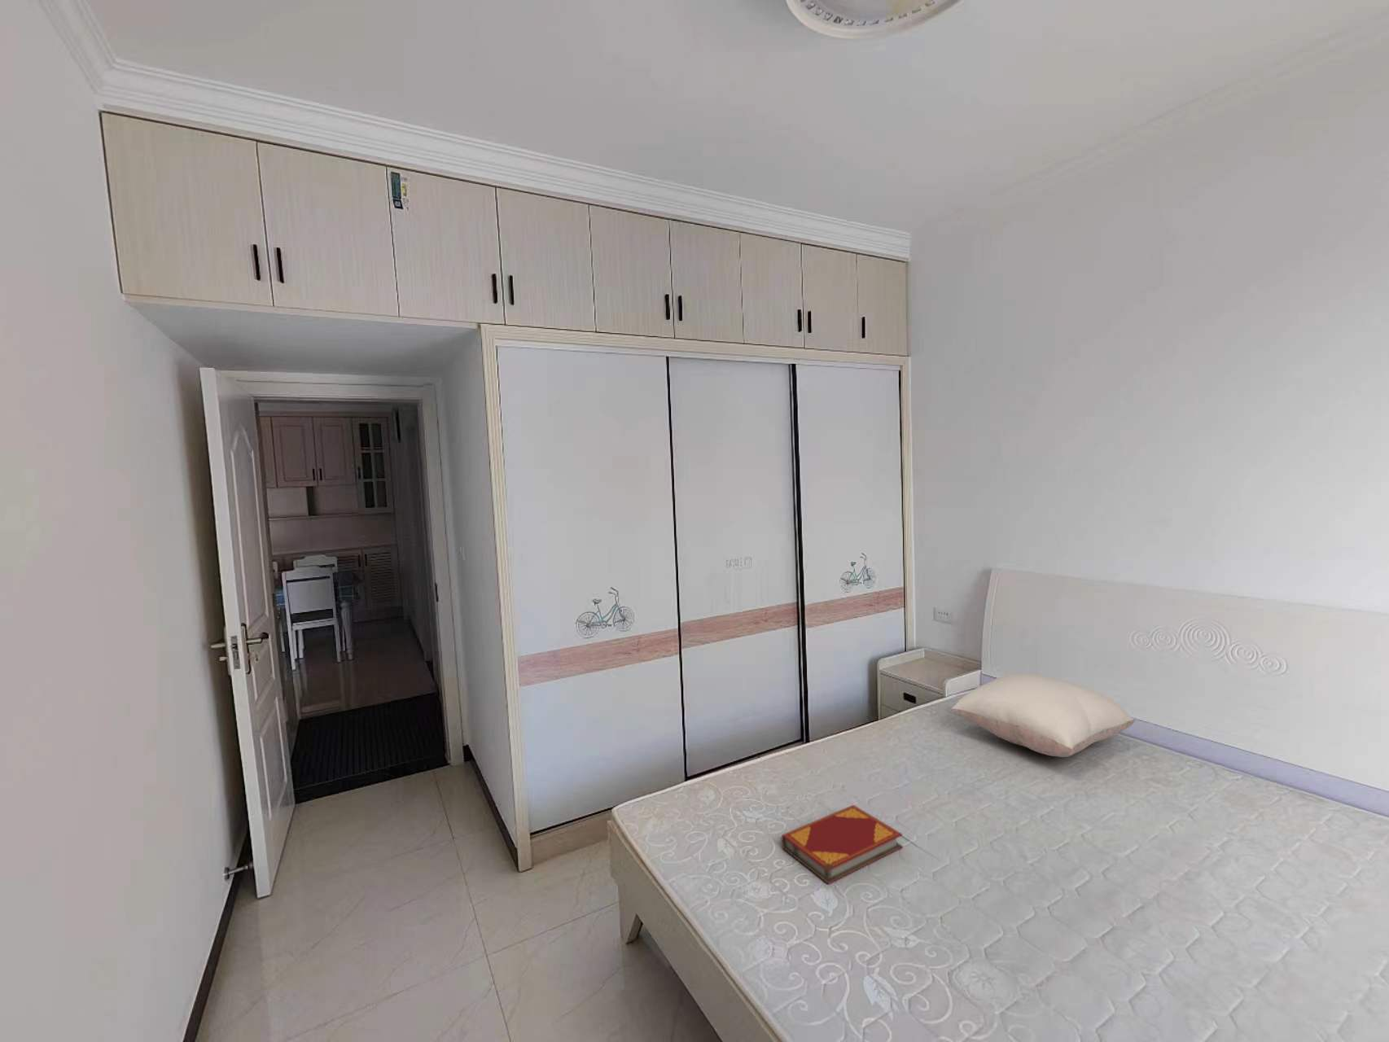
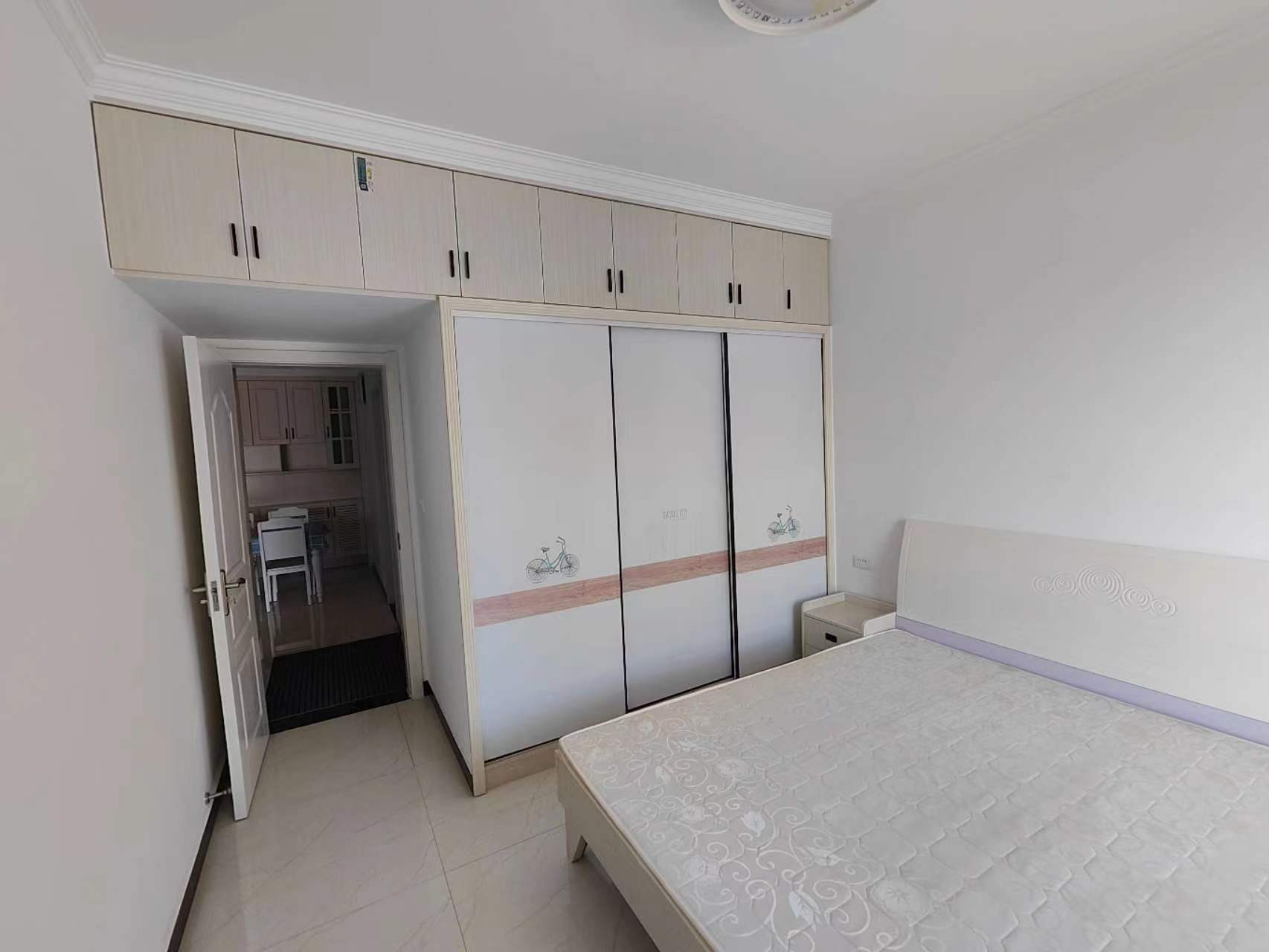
- hardback book (841, 841)
- pillow (1041, 710)
